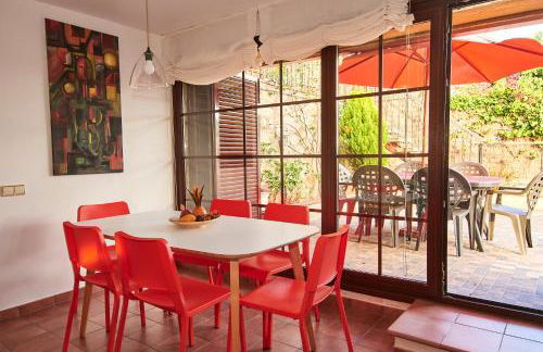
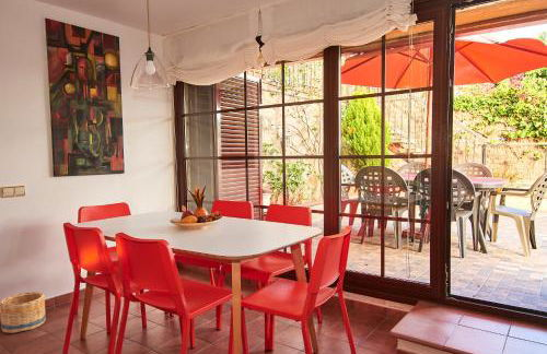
+ basket (23, 311)
